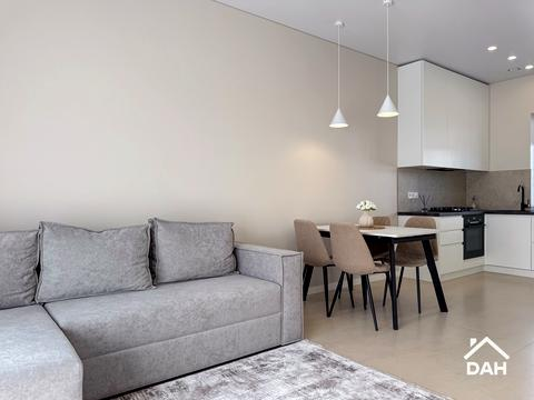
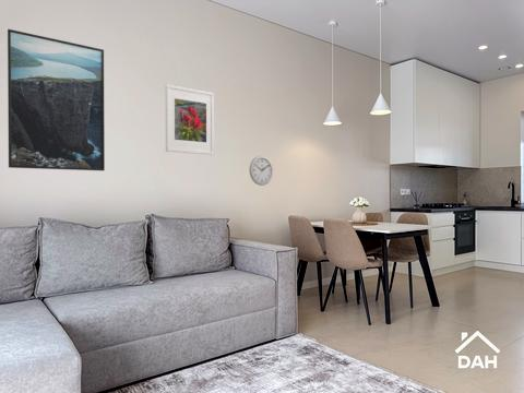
+ wall clock (261, 170)
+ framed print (59, 105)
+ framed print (190, 120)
